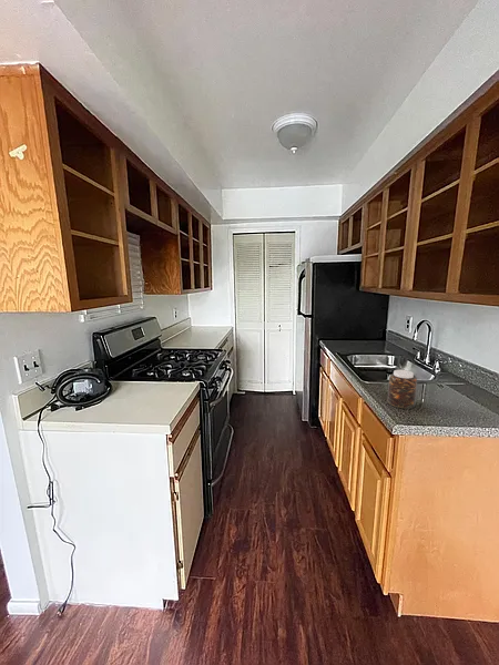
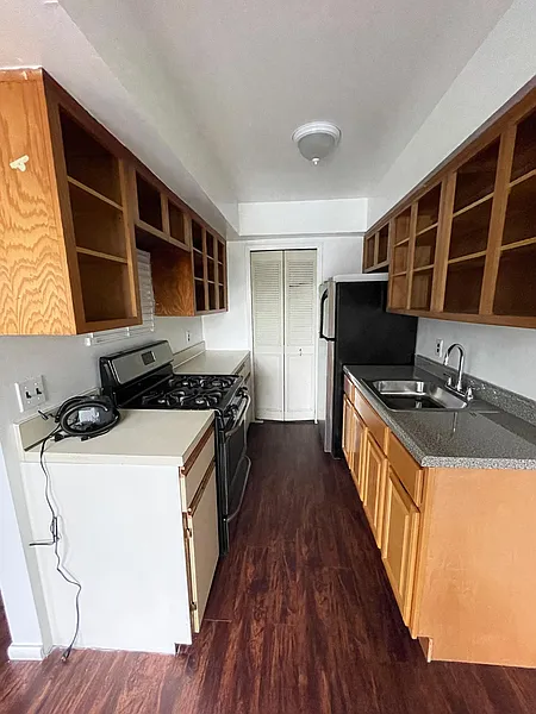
- jar (401, 388)
